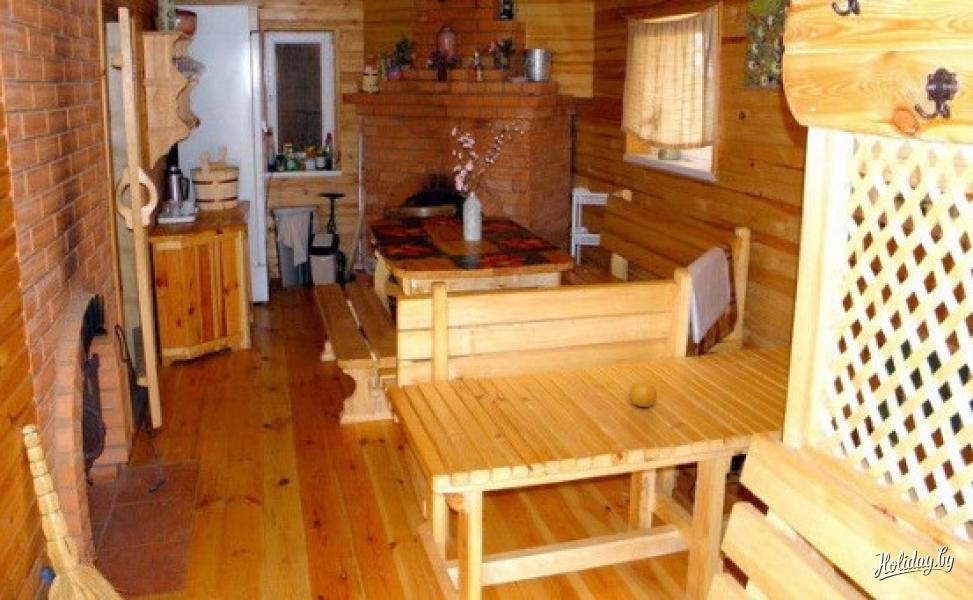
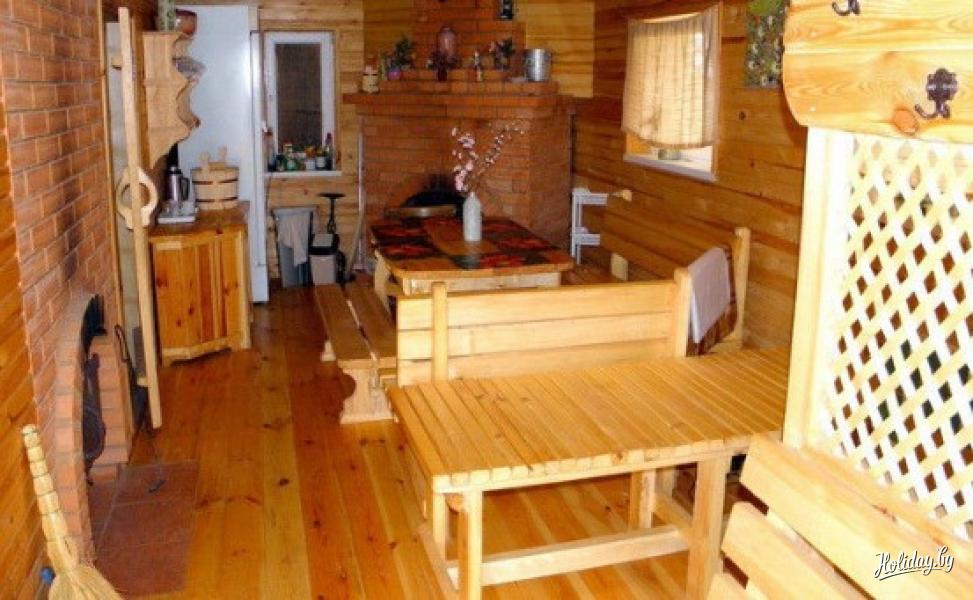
- fruit (643, 394)
